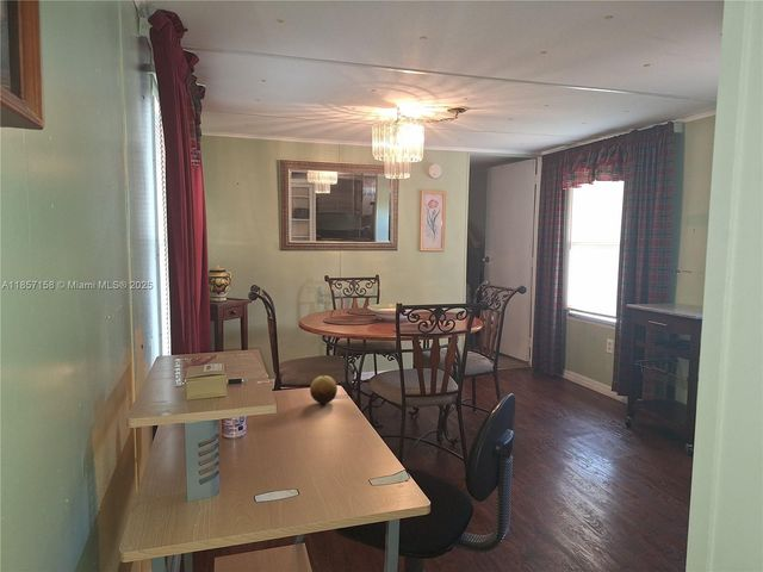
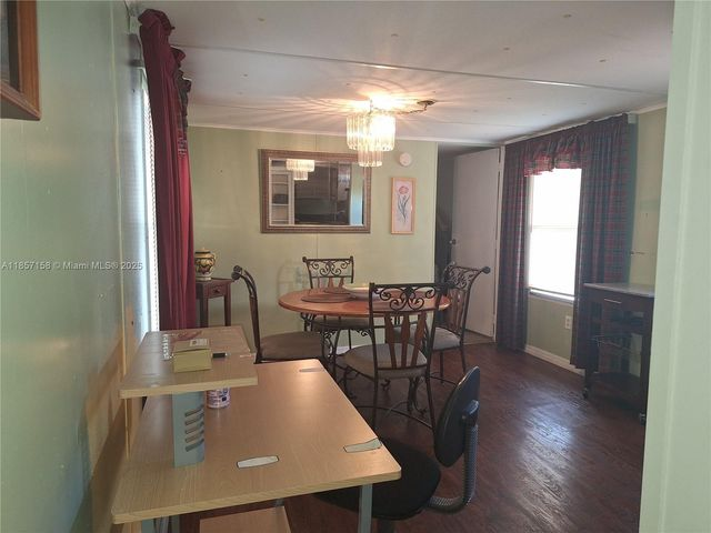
- fruit (323, 388)
